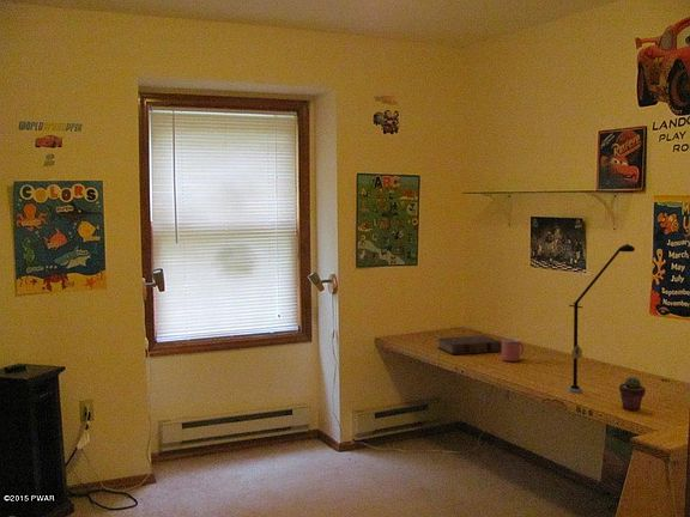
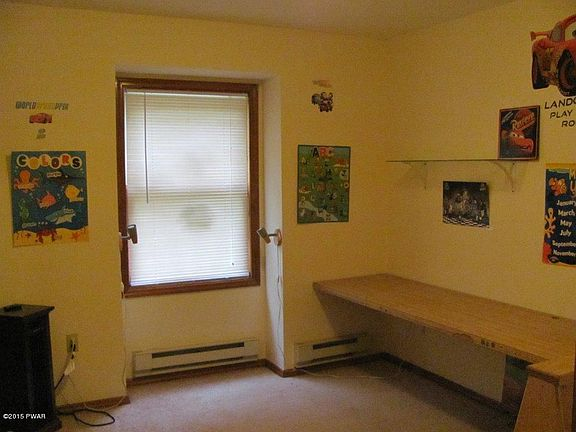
- mug (513, 349)
- potted succulent (631, 393)
- desk lamp (581, 306)
- book (468, 345)
